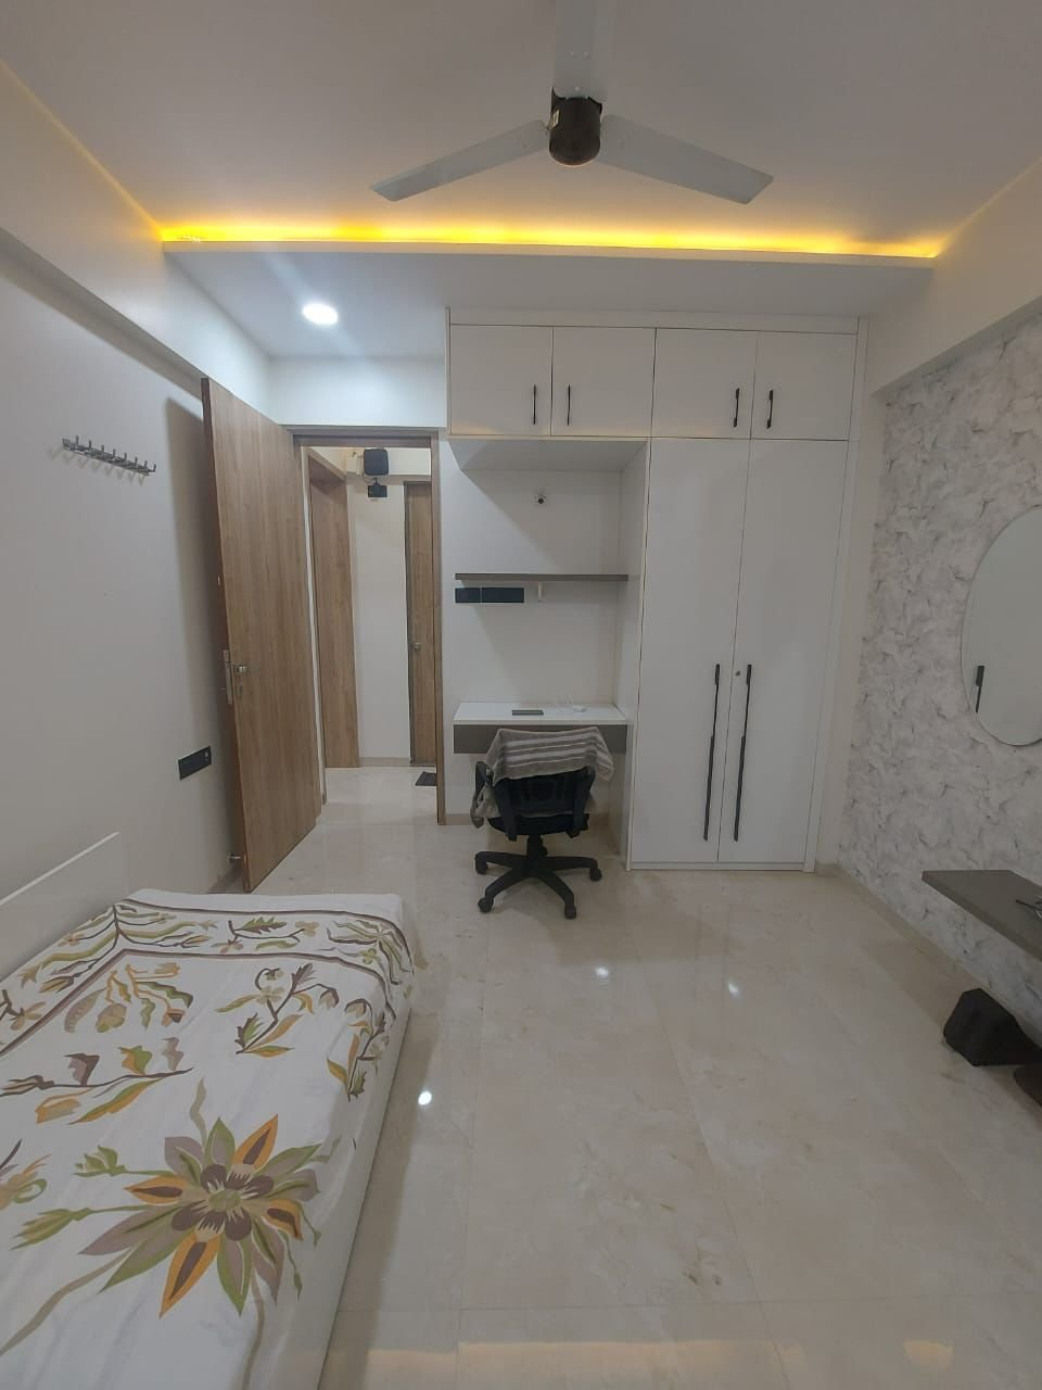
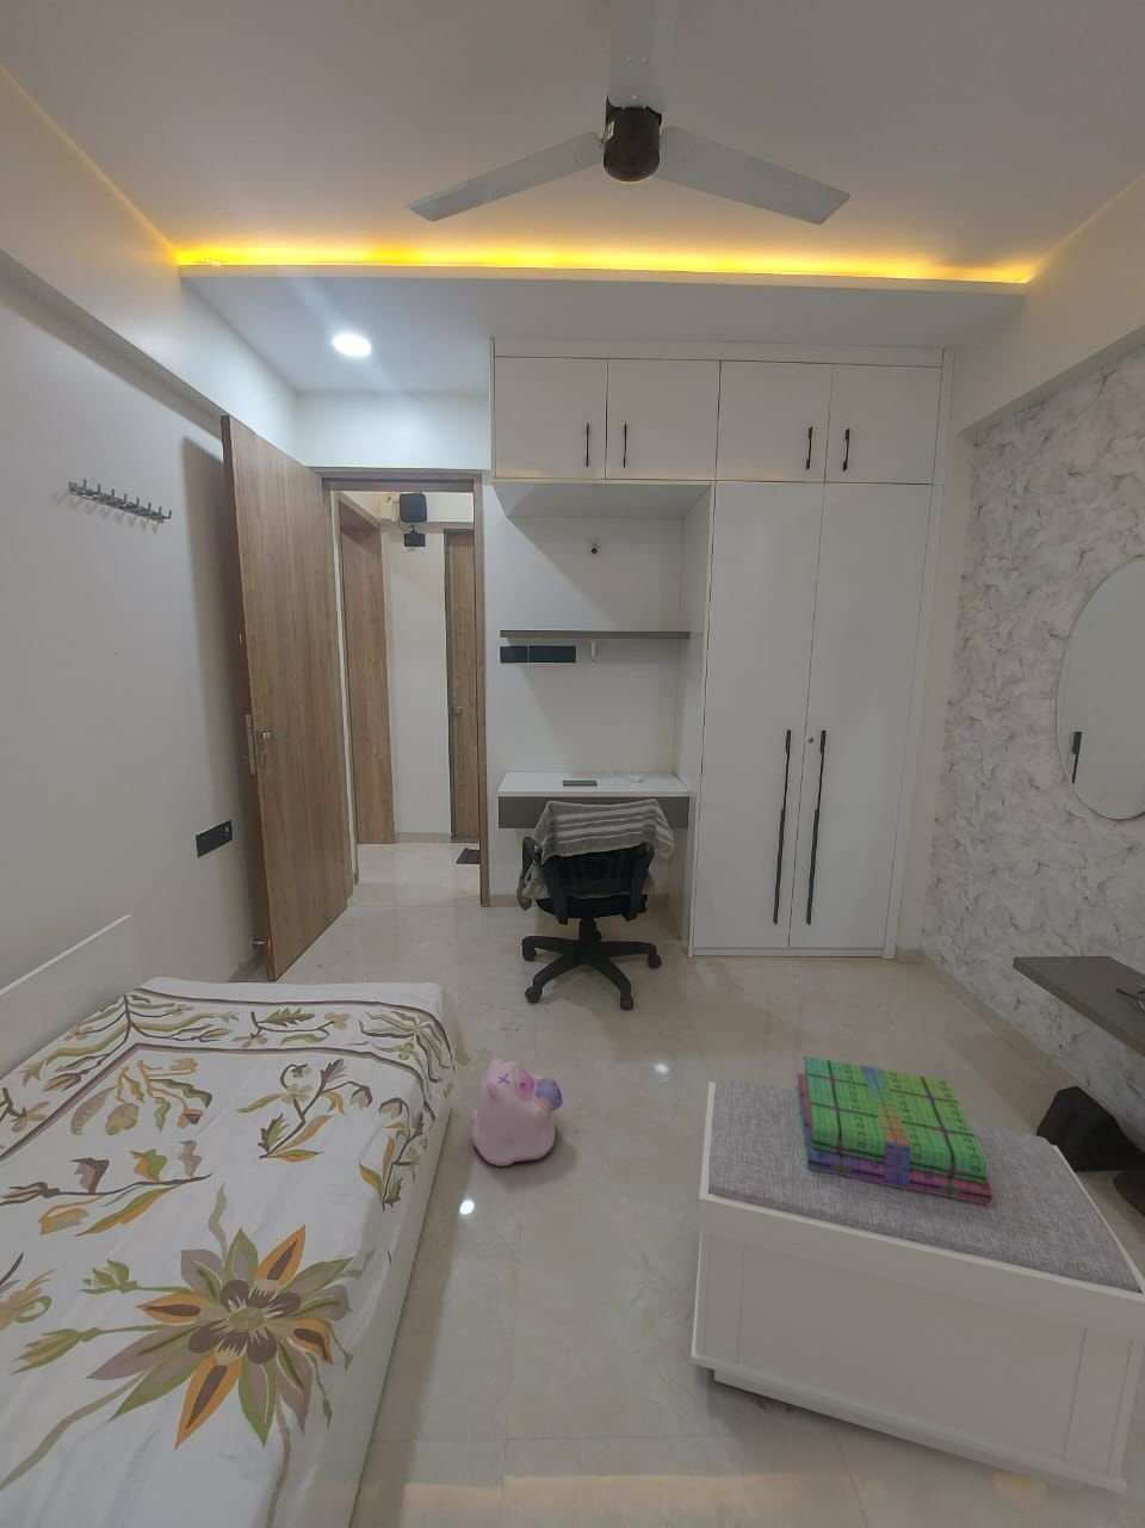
+ stack of books (883, 1120)
+ bench (878, 1252)
+ plush toy (516, 1102)
